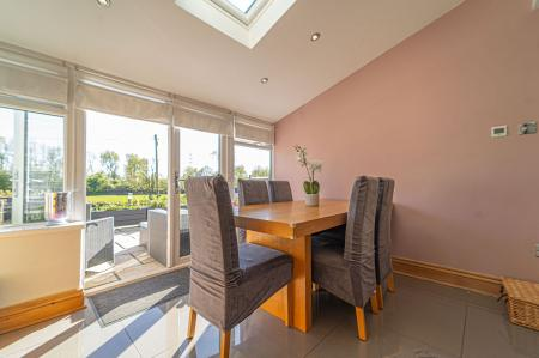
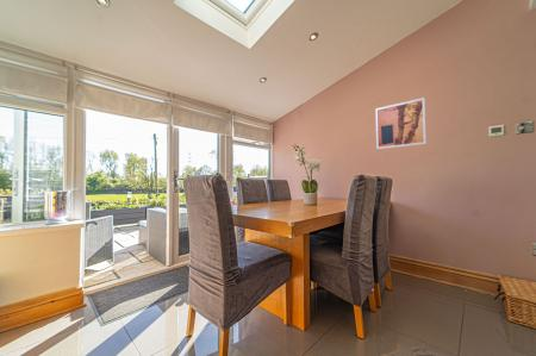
+ wall art (399, 125)
